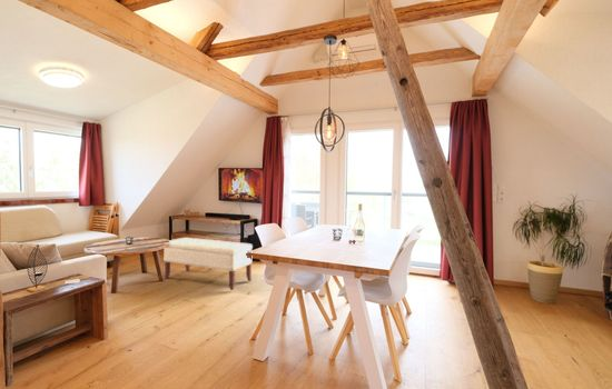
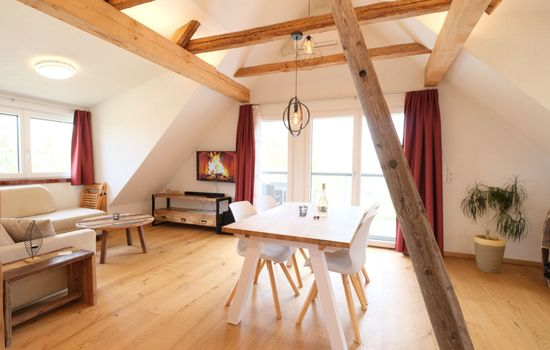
- bench (207, 260)
